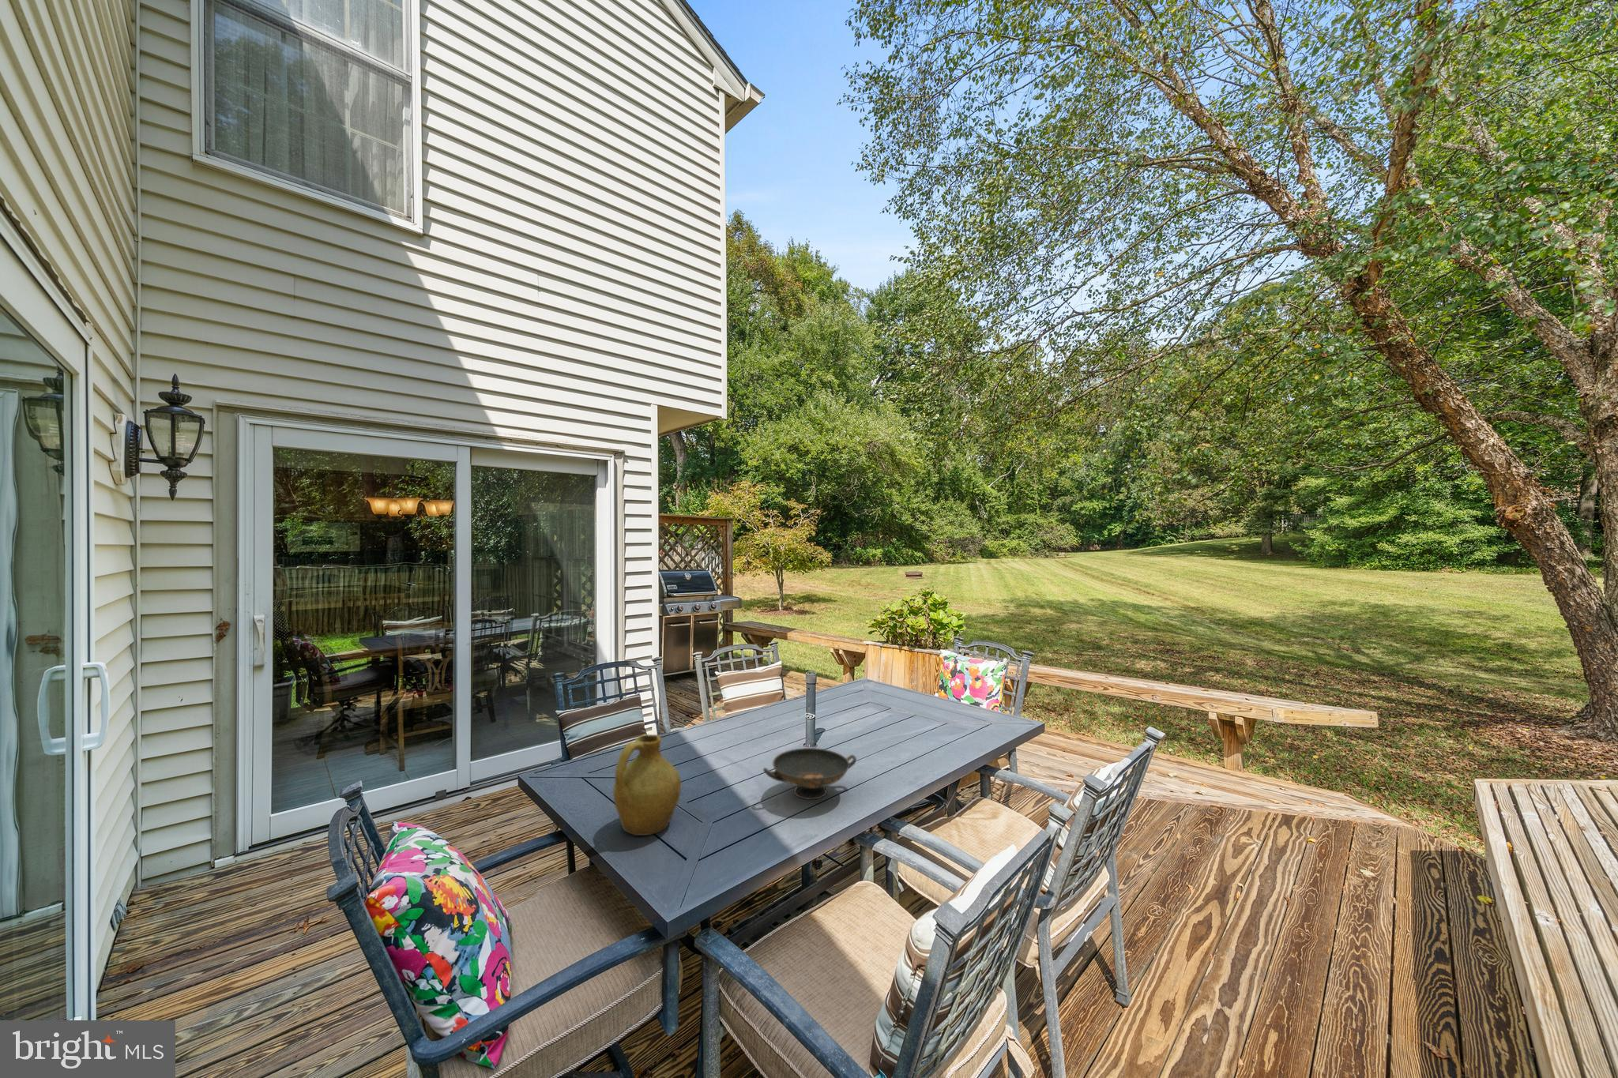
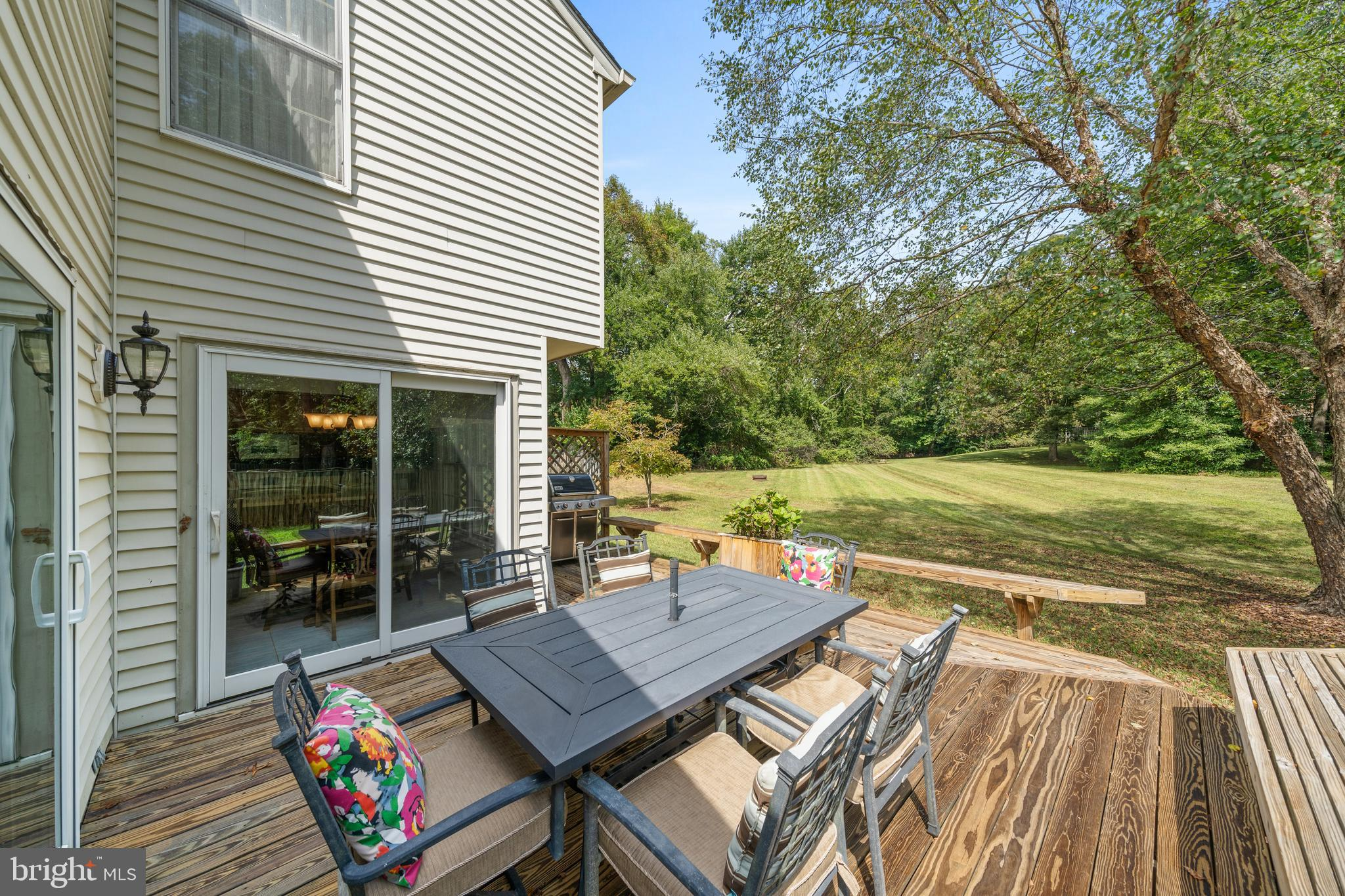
- pitcher (647, 781)
- decorative bowl (811, 776)
